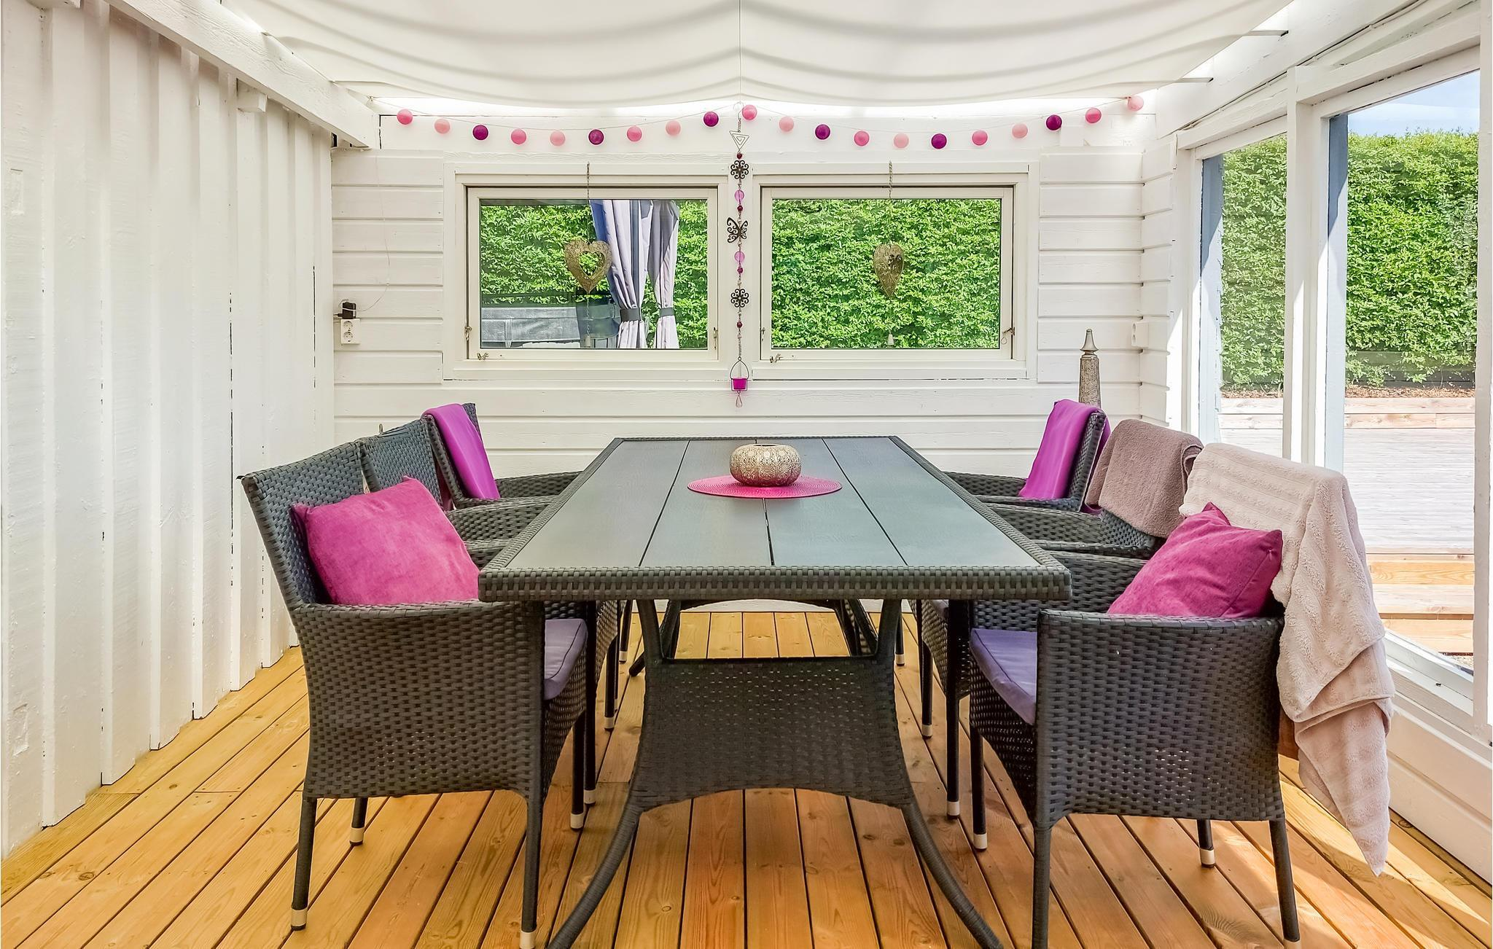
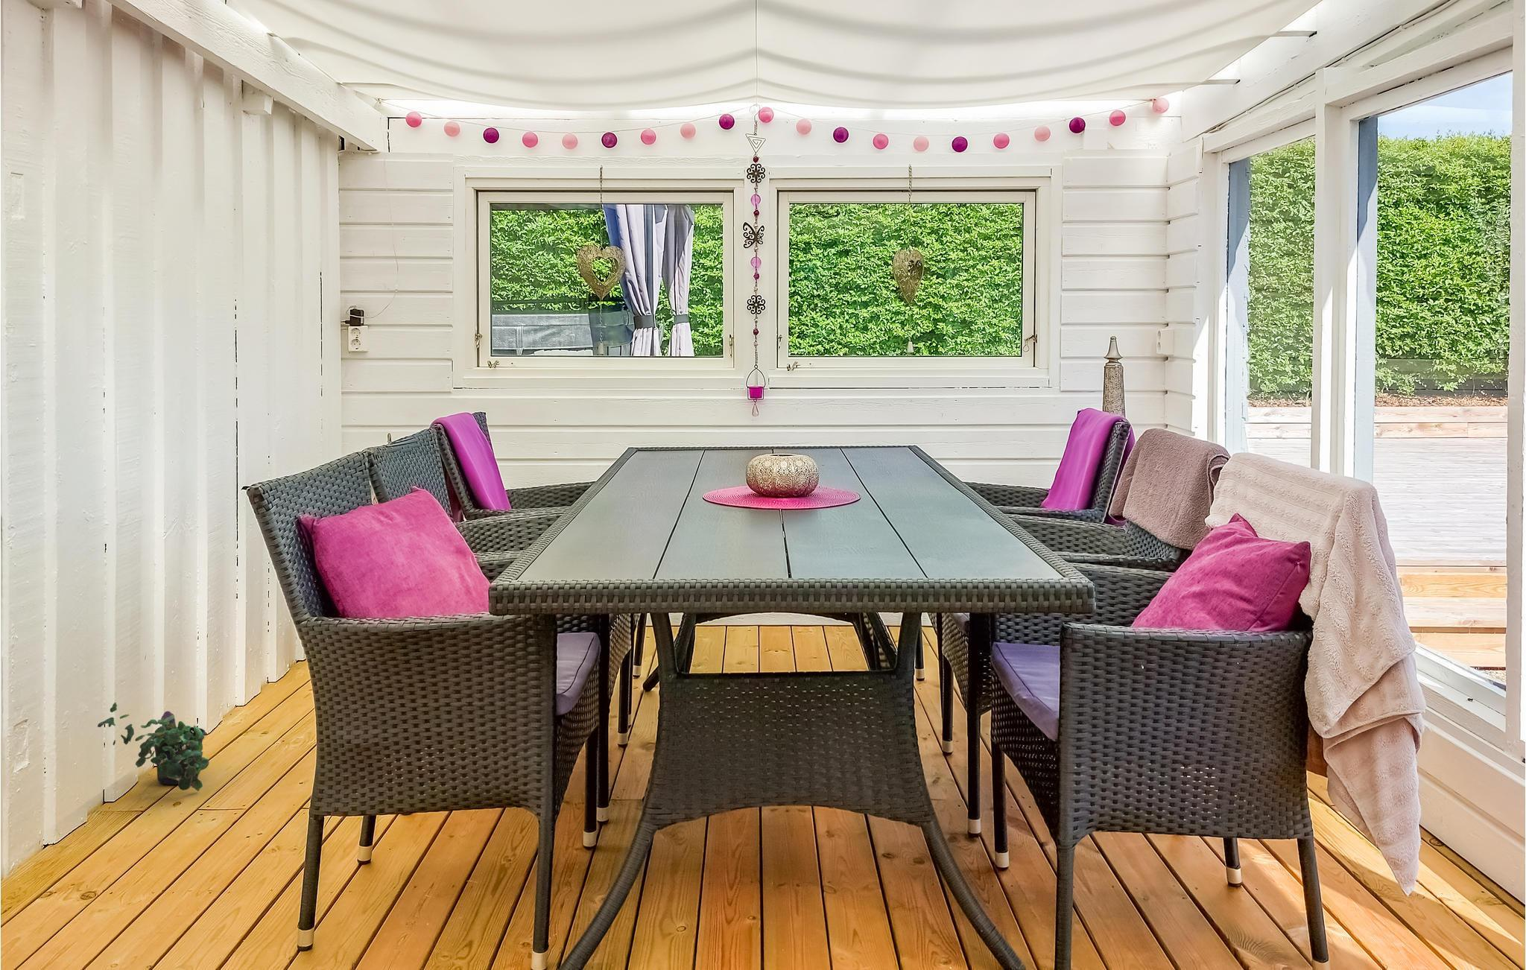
+ potted plant (174, 742)
